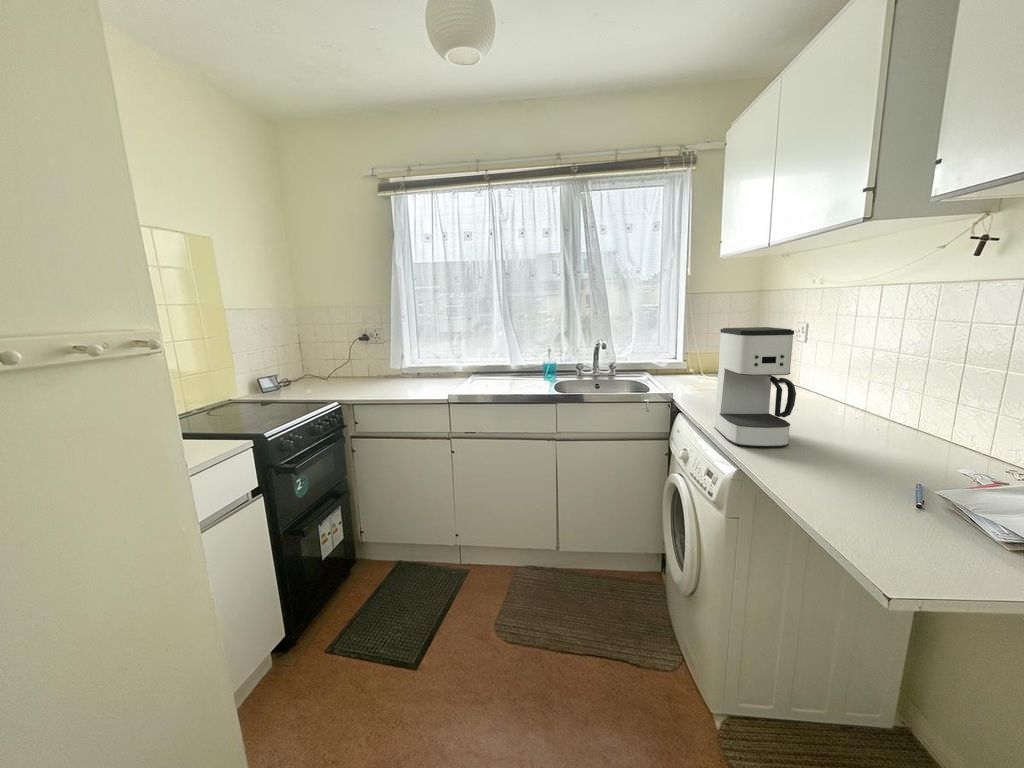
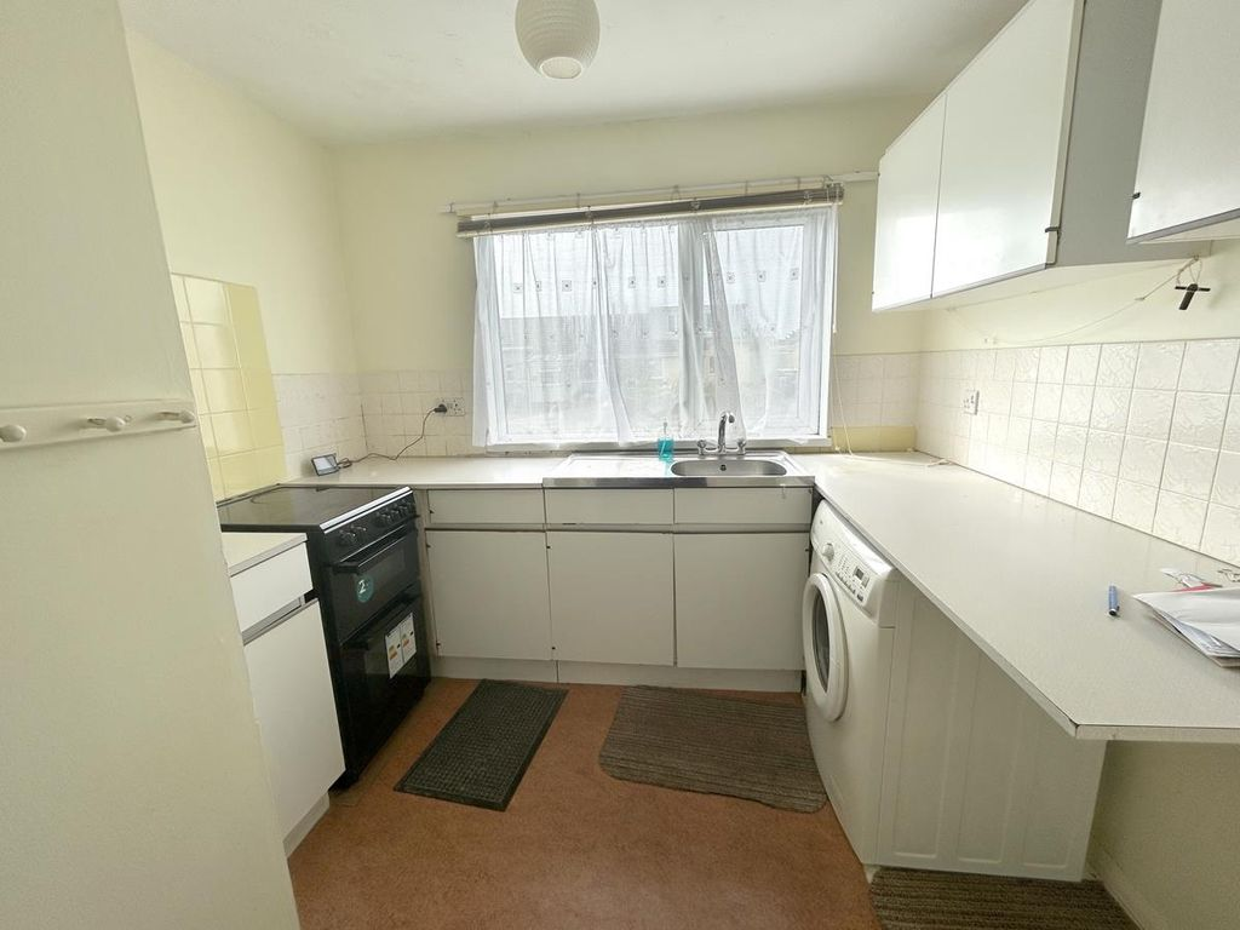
- coffee maker (759, 384)
